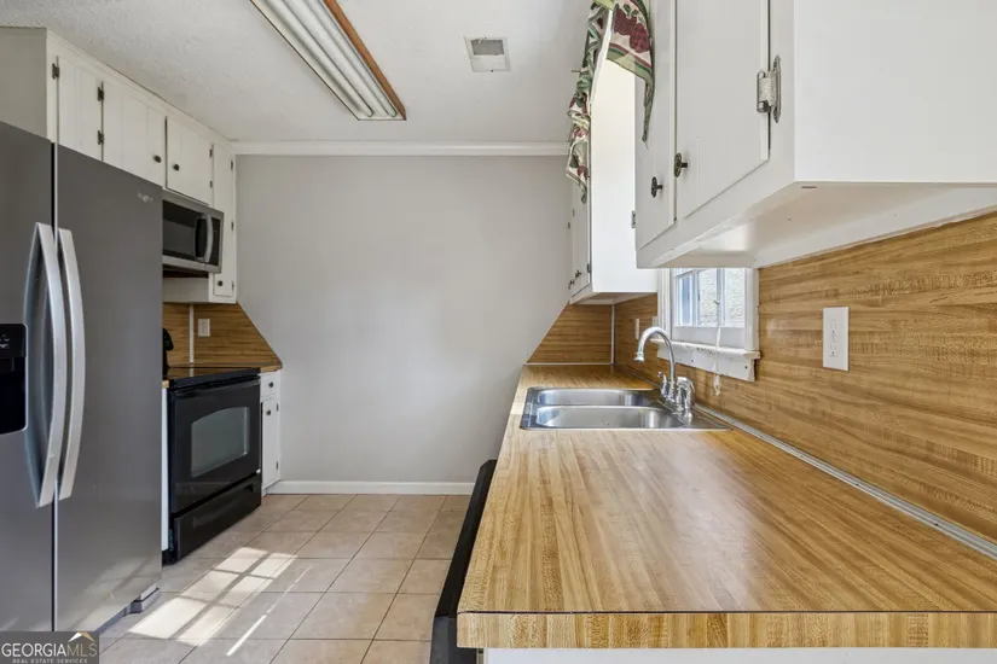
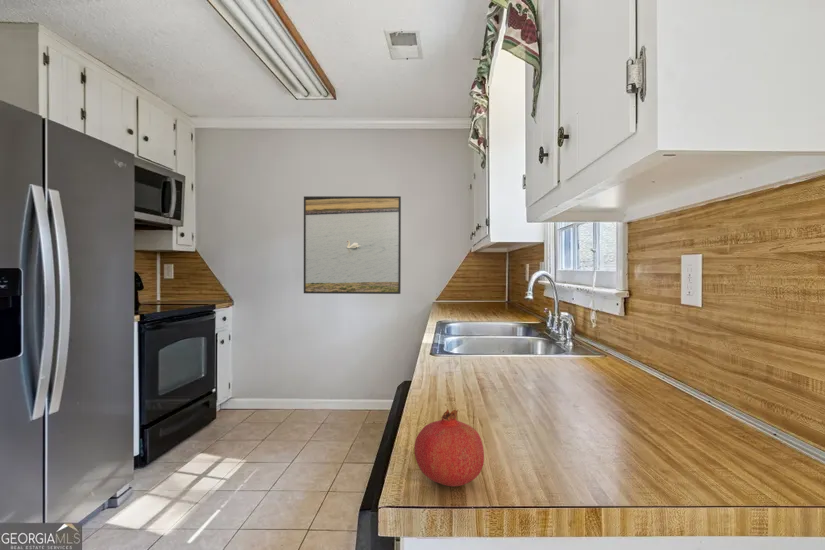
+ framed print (352, 245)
+ fruit (449, 445)
